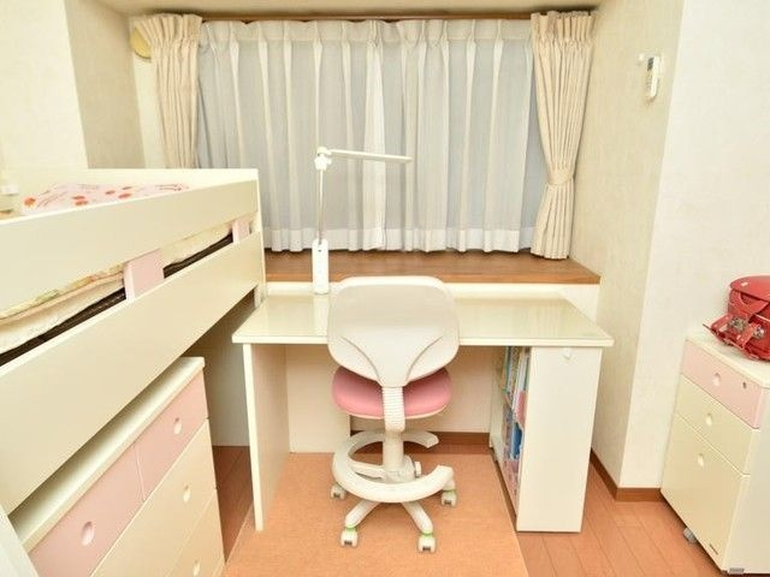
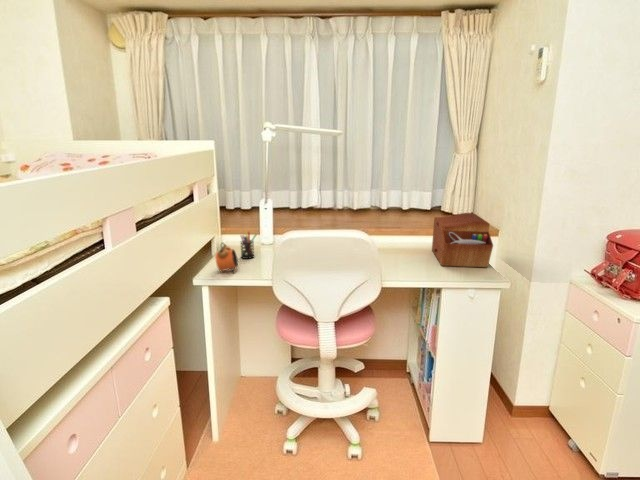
+ pen holder (248, 243)
+ alarm clock (226, 256)
+ sewing box (459, 239)
